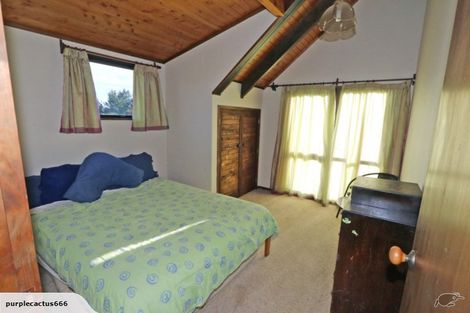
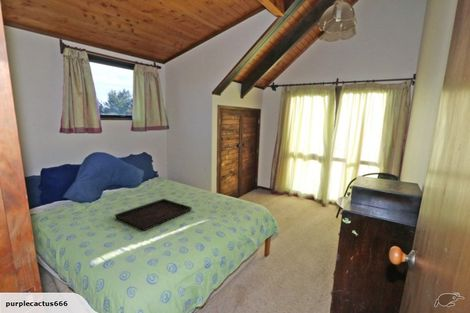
+ serving tray (155, 212)
